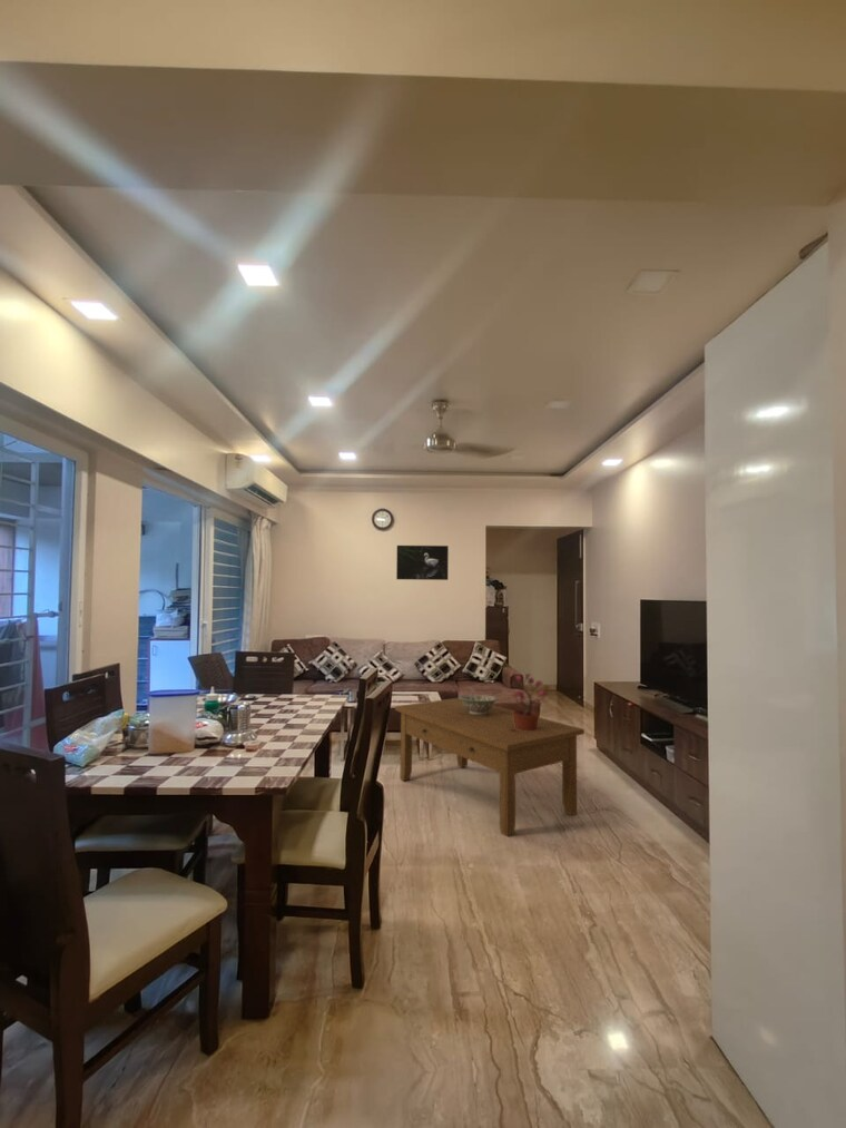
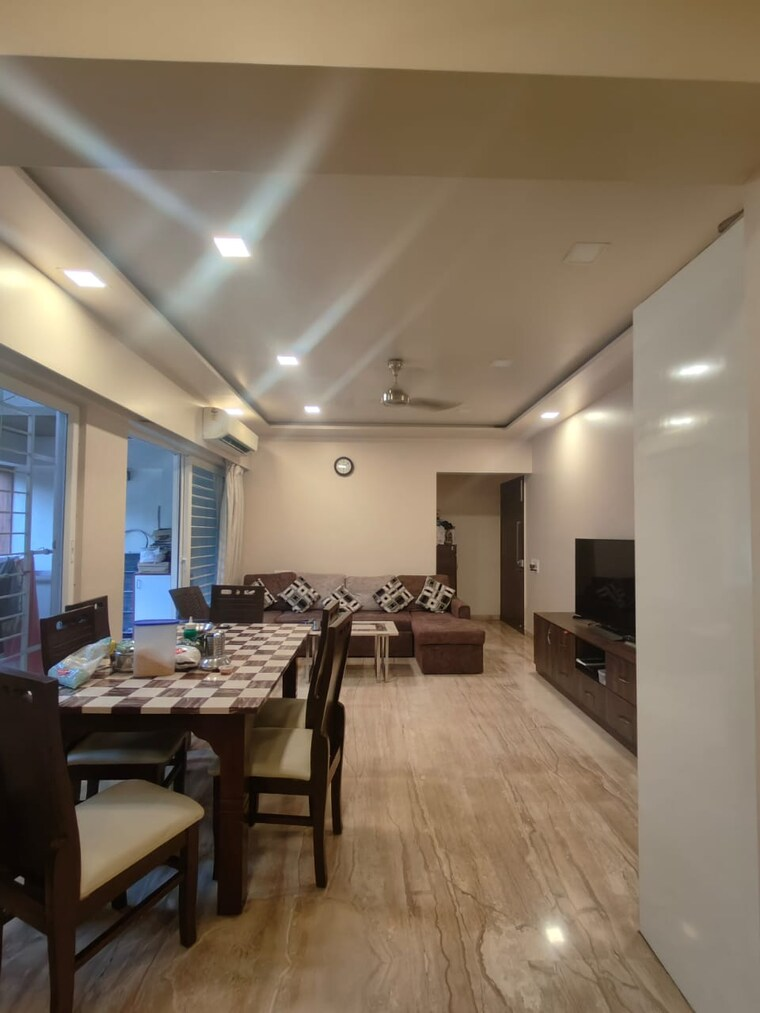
- decorative bowl (478, 704)
- coffee table (481, 755)
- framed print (422, 562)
- potted plant (523, 698)
